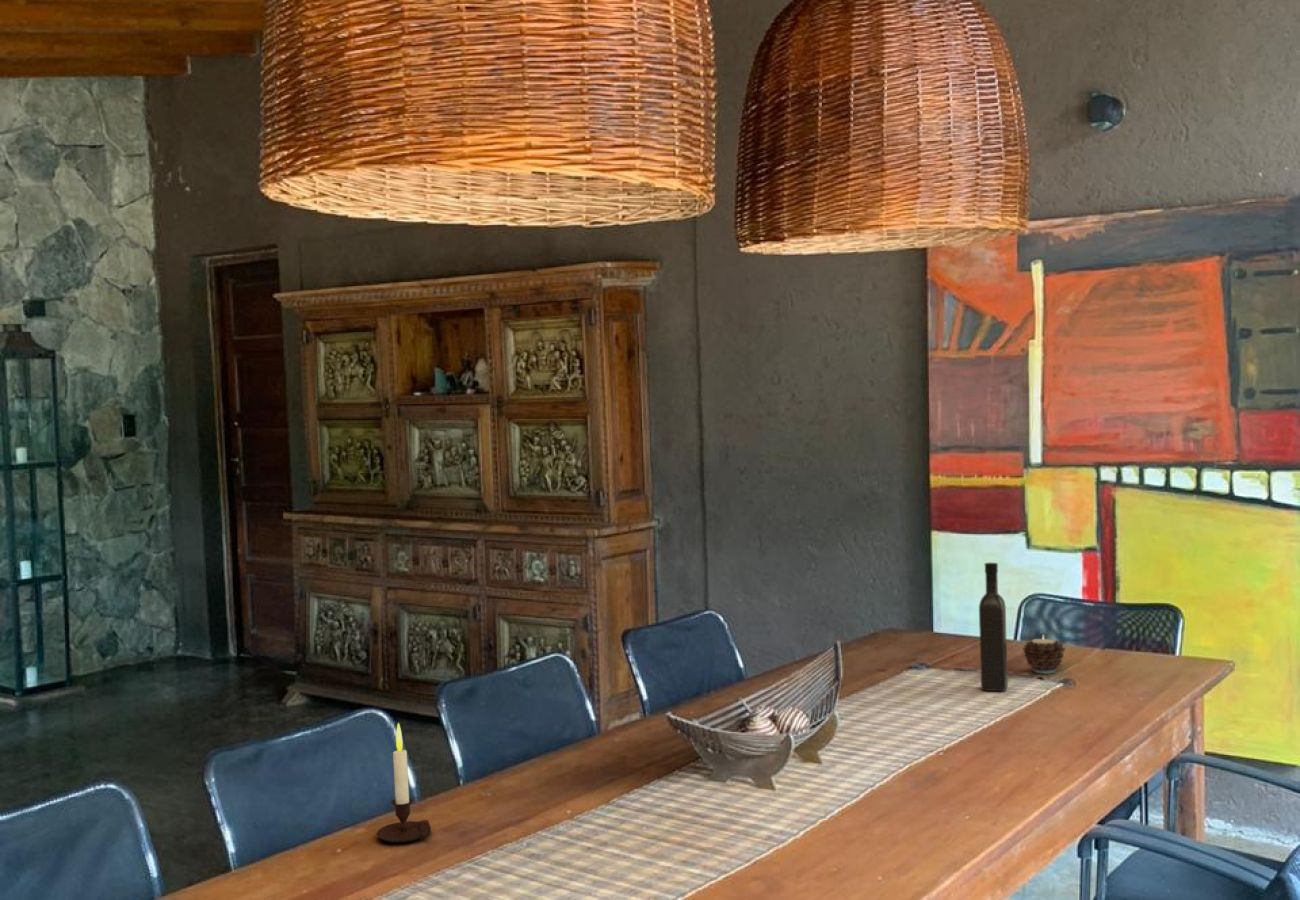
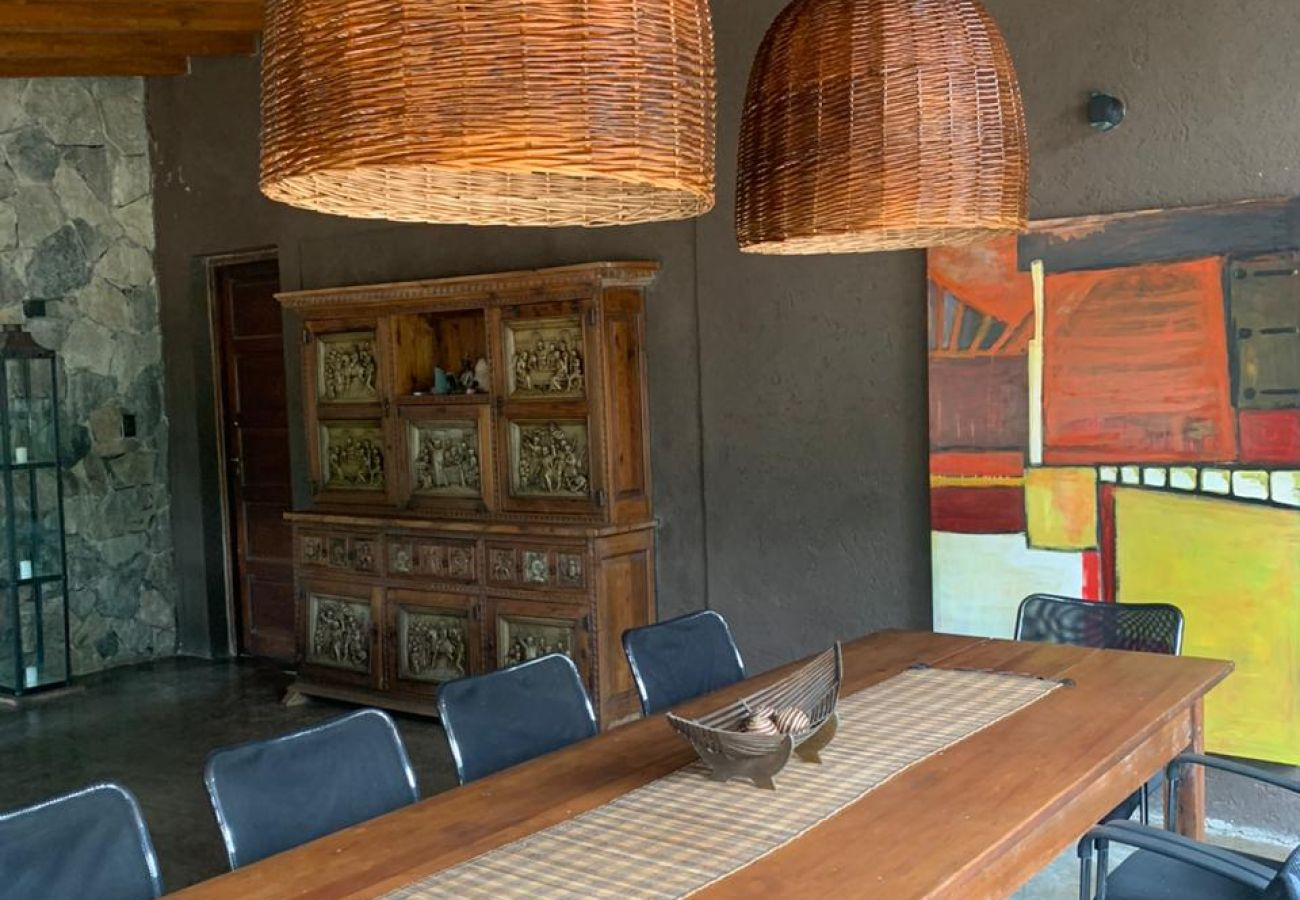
- candle (405, 780)
- candle (1044, 652)
- wine bottle (992, 626)
